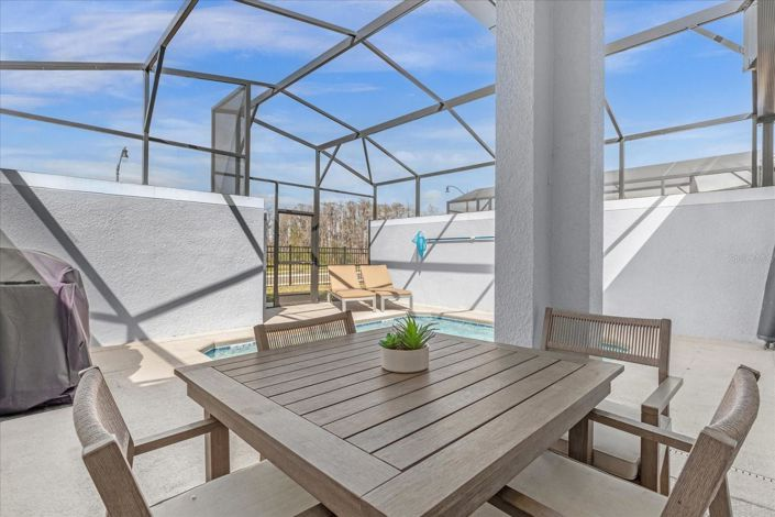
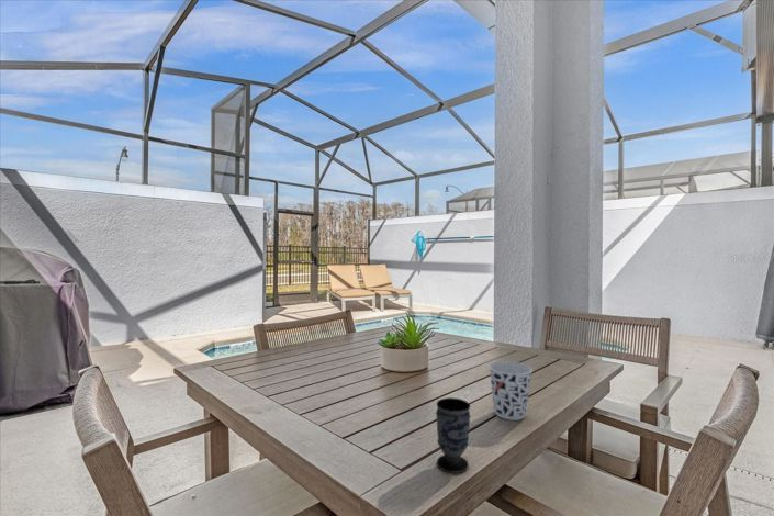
+ cup (509, 390)
+ cup (452, 434)
